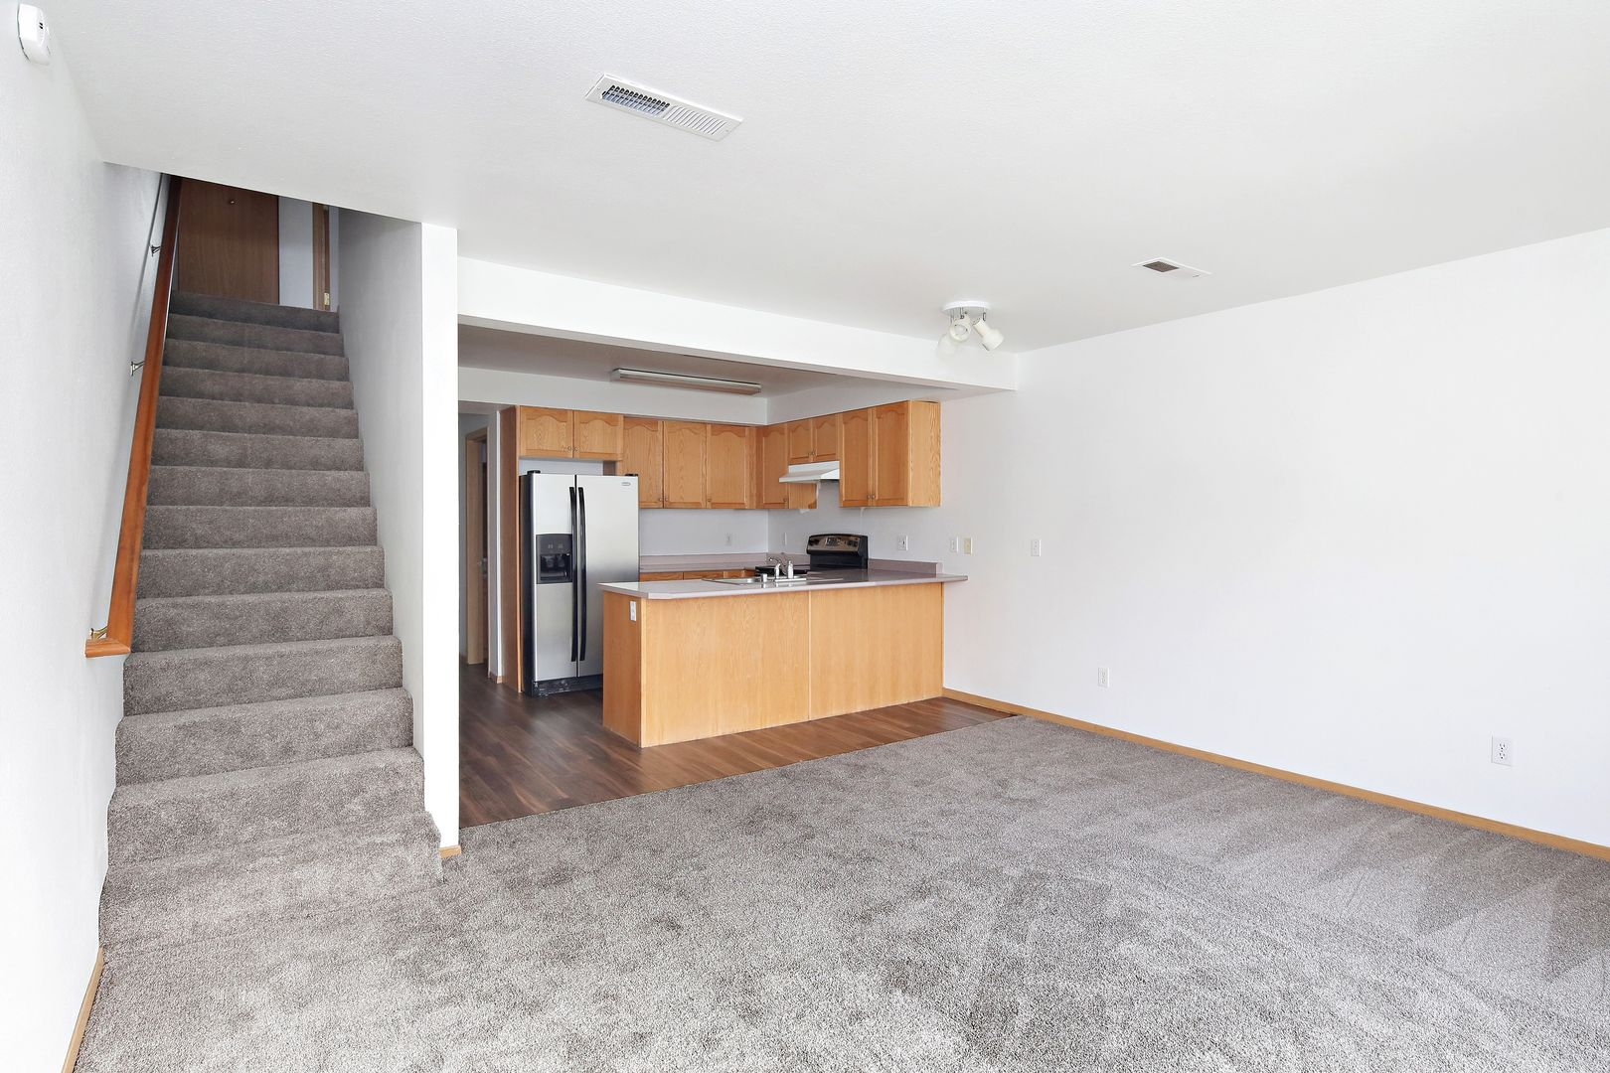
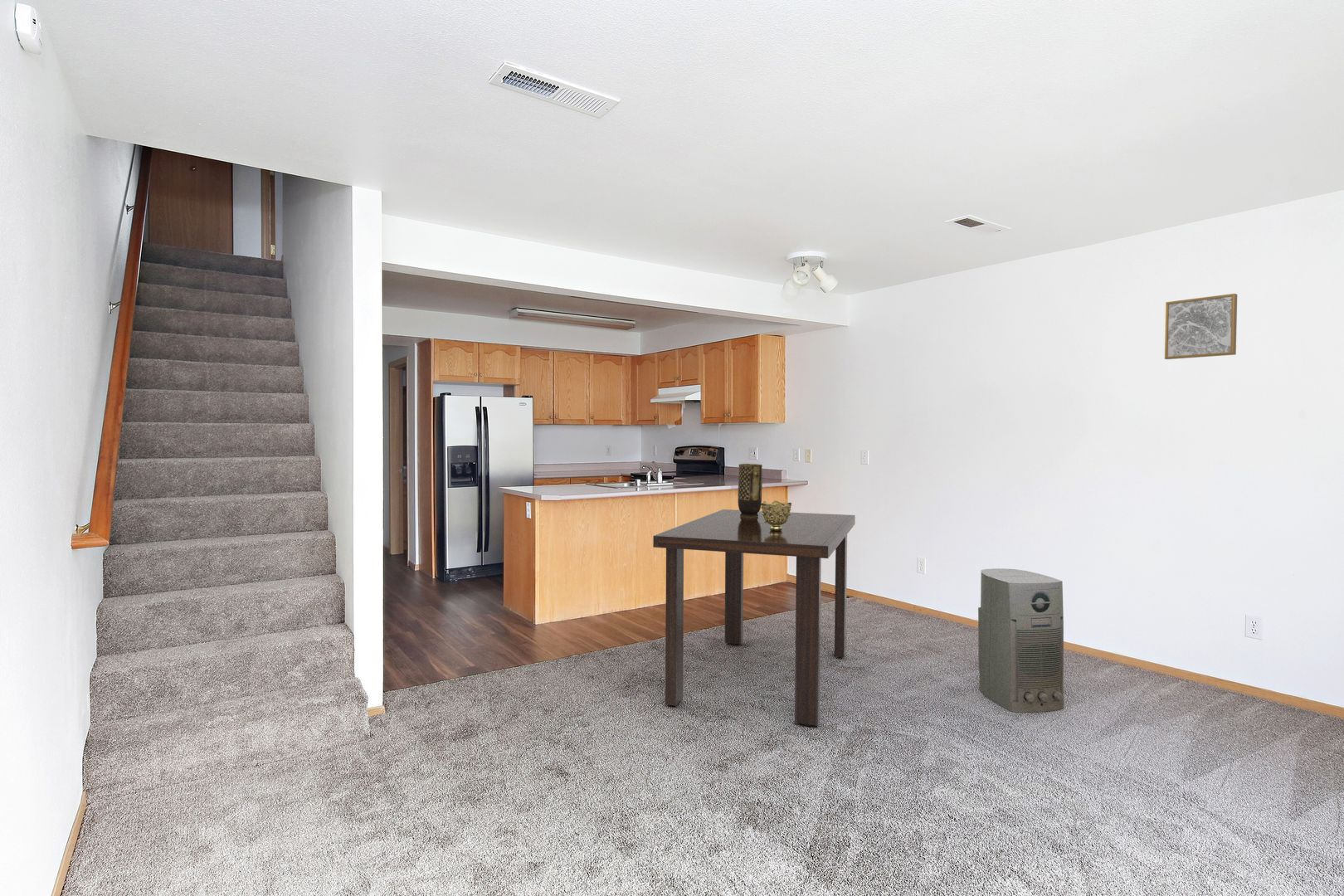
+ dining table (743, 601)
+ wall art (1200, 327)
+ decorative bowl (776, 515)
+ vase (749, 489)
+ air purifier (1016, 636)
